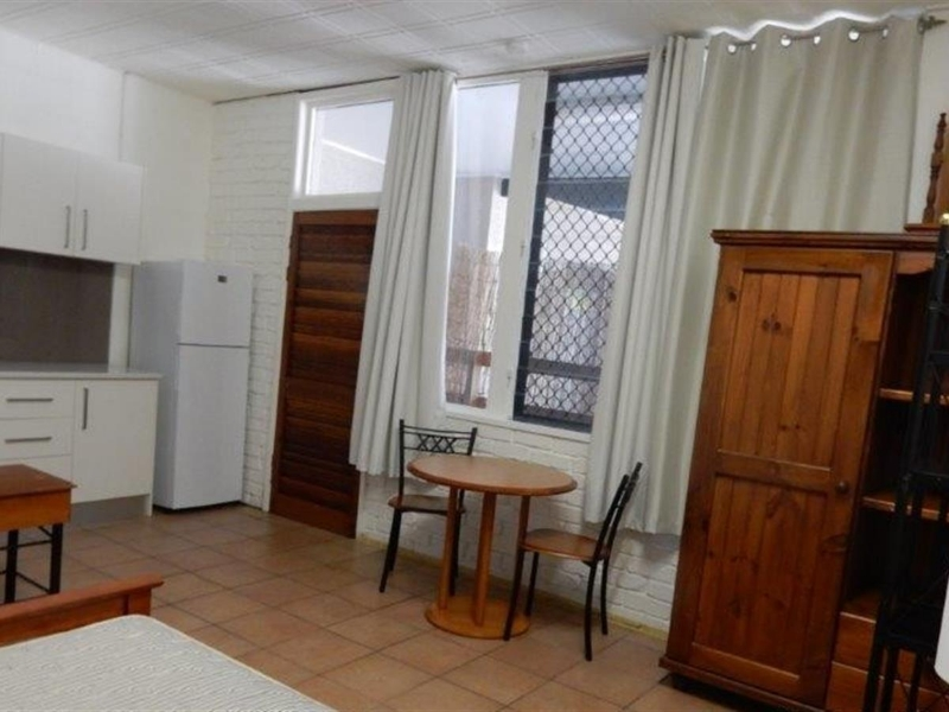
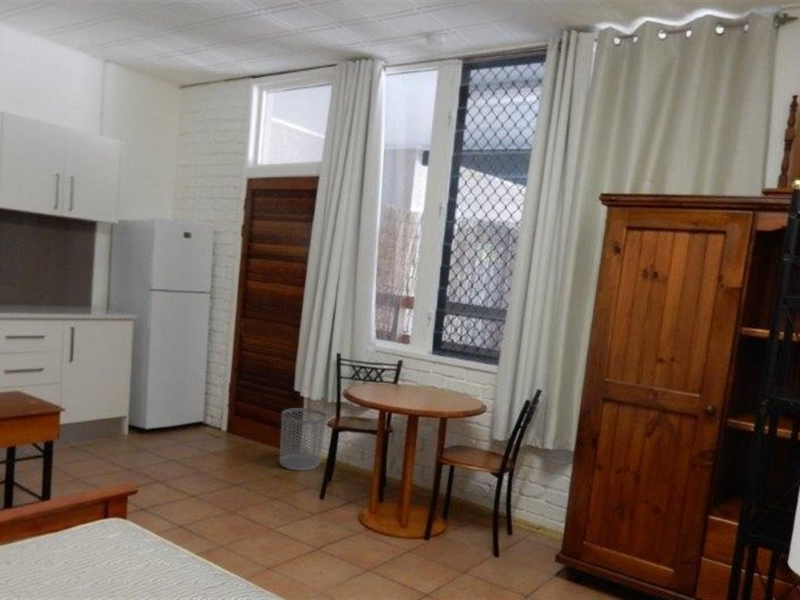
+ waste bin (301, 439)
